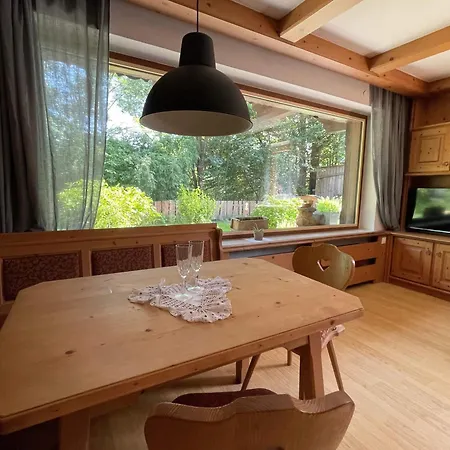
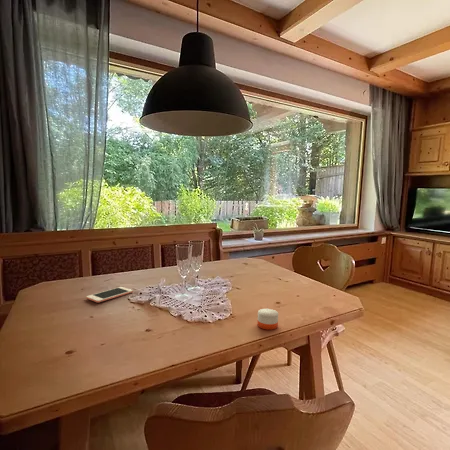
+ cell phone (110, 294)
+ candle (268, 311)
